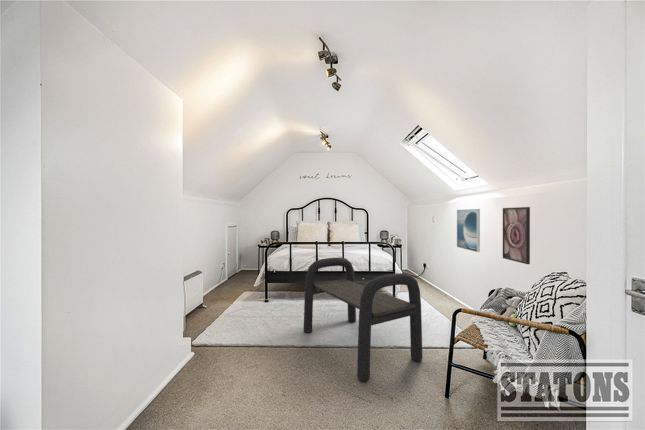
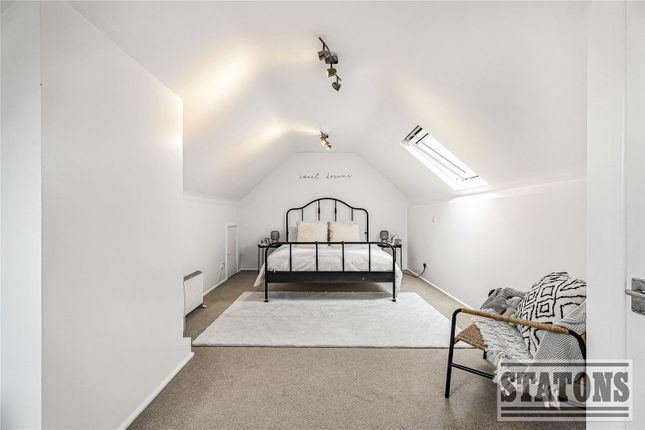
- bench (356, 304)
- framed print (467, 229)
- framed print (515, 234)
